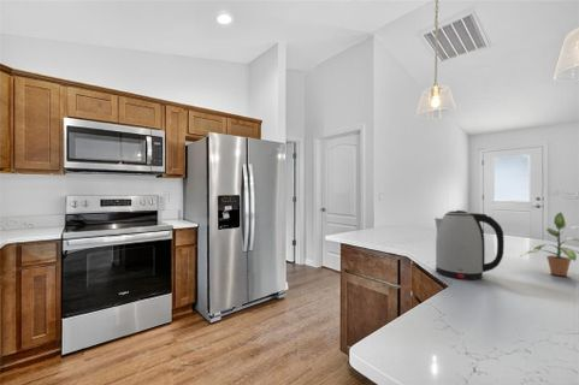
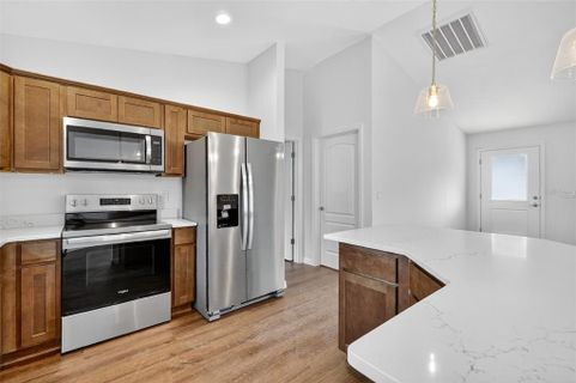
- kettle (467, 242)
- potted plant (551, 244)
